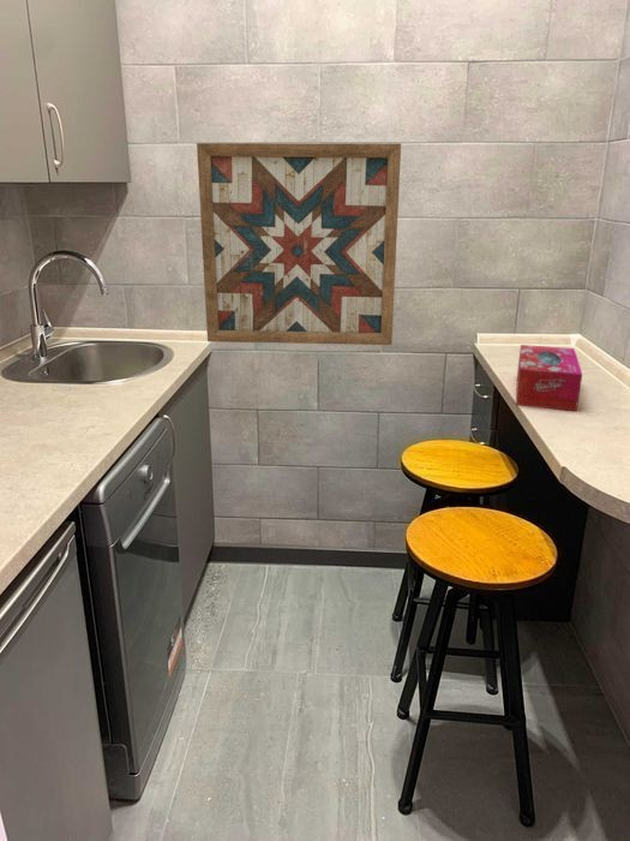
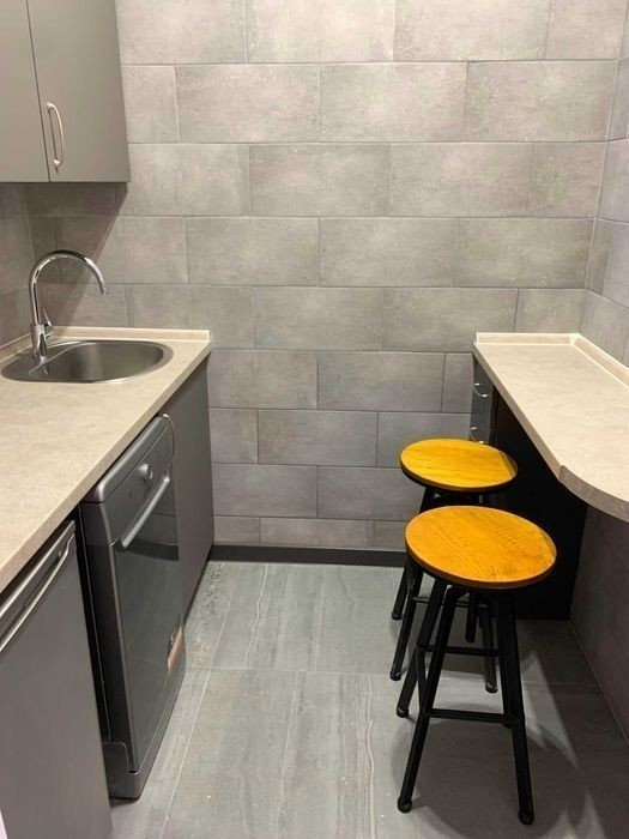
- wall art (299, 247)
- tissue box (546, 375)
